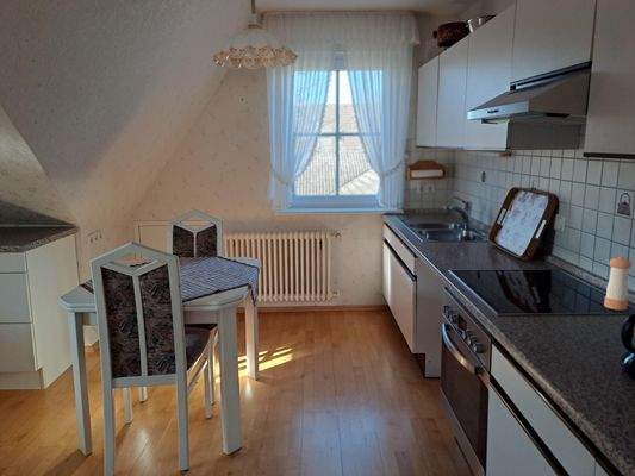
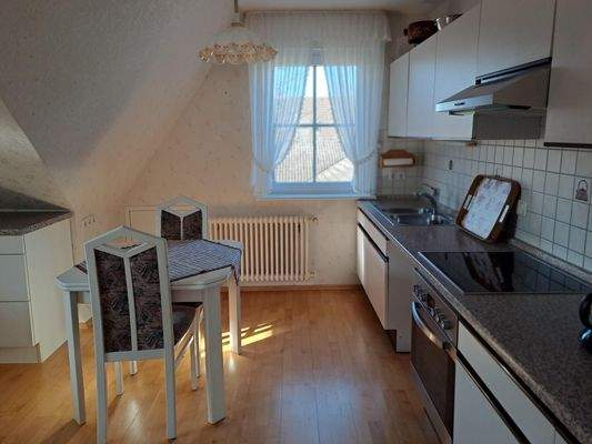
- pepper shaker (617, 281)
